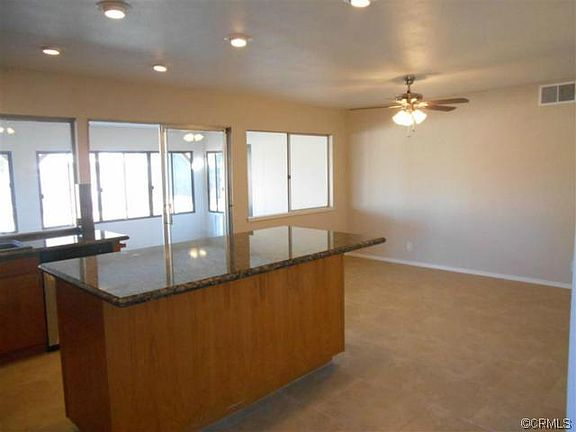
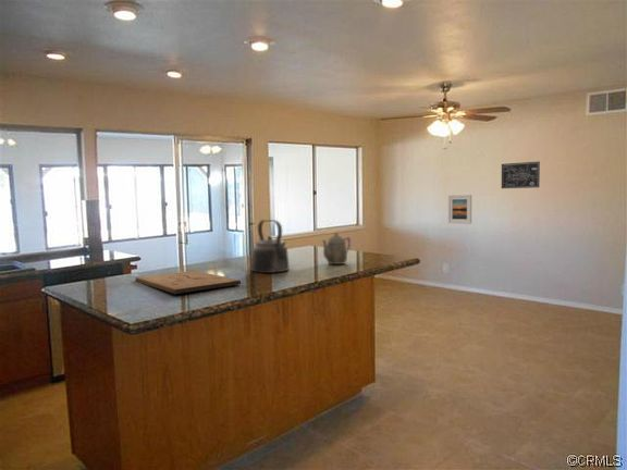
+ cutting board (186, 280)
+ kettle (271, 245)
+ wall art (519, 175)
+ teapot (336, 247)
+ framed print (459, 209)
